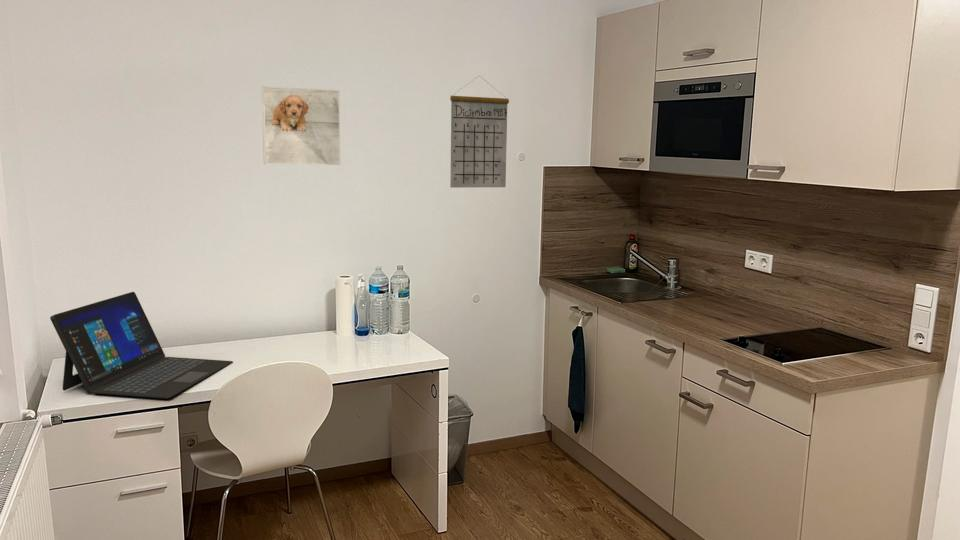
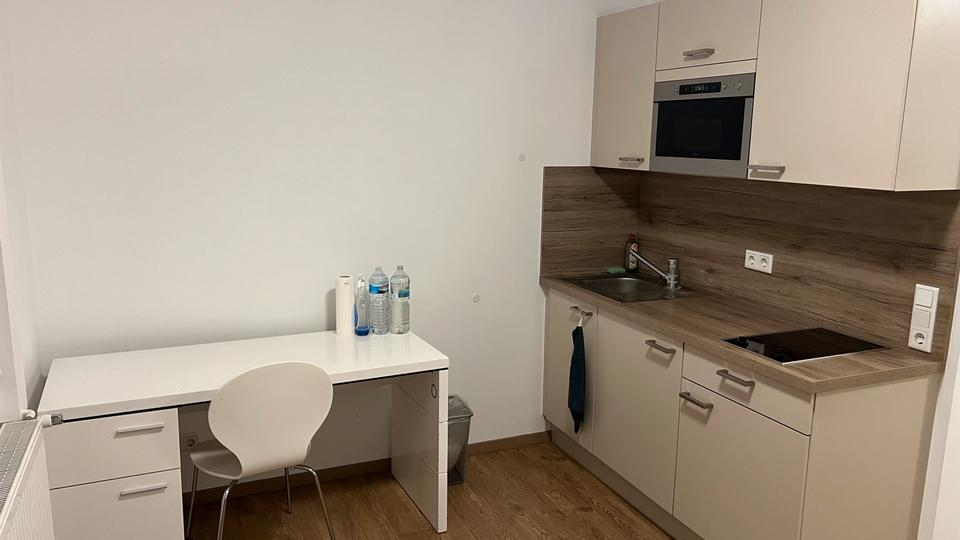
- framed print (302, 126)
- laptop (148, 340)
- calendar (479, 132)
